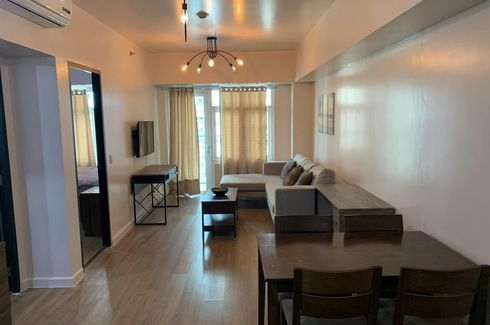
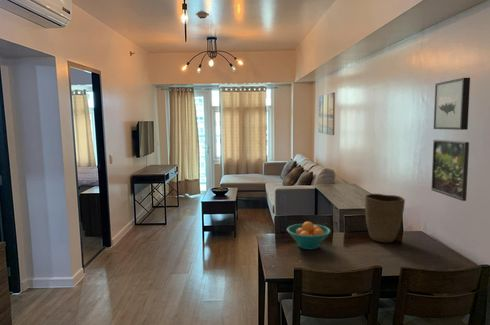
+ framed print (448, 168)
+ fruit bowl (308, 234)
+ wall art (450, 105)
+ vase (384, 218)
